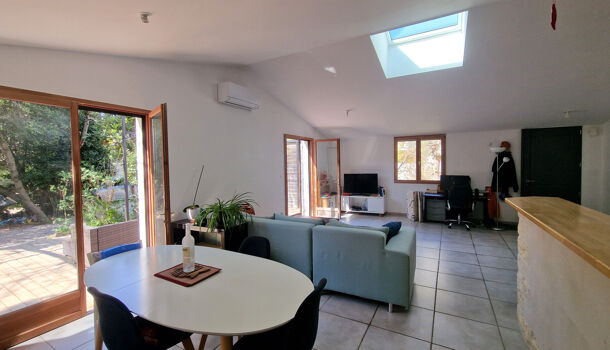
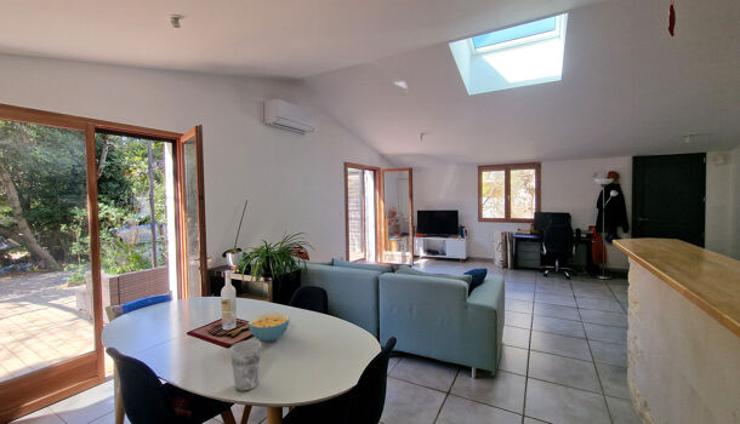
+ cup (246, 365)
+ cereal bowl (269, 330)
